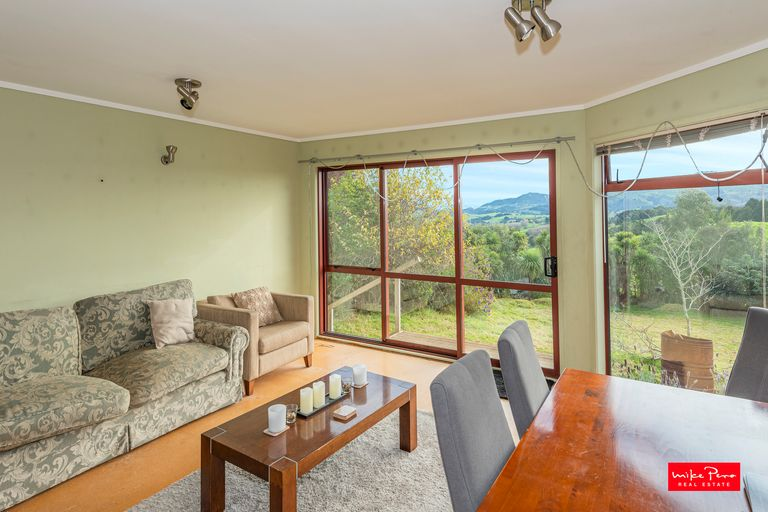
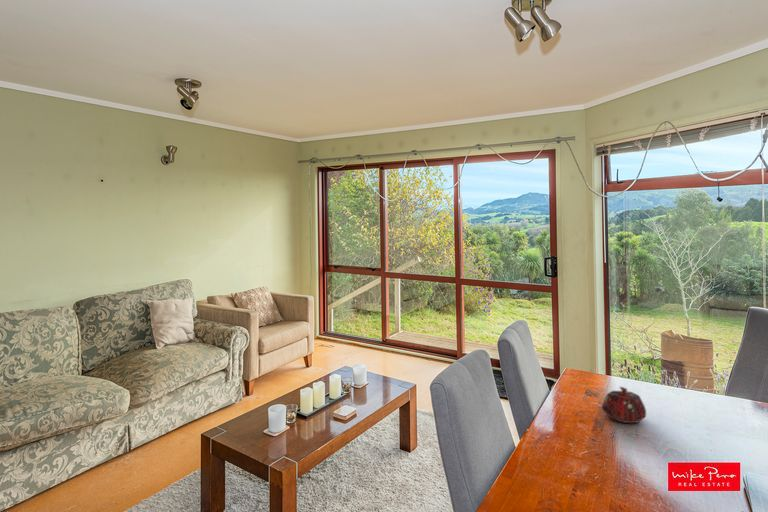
+ teapot (623, 402)
